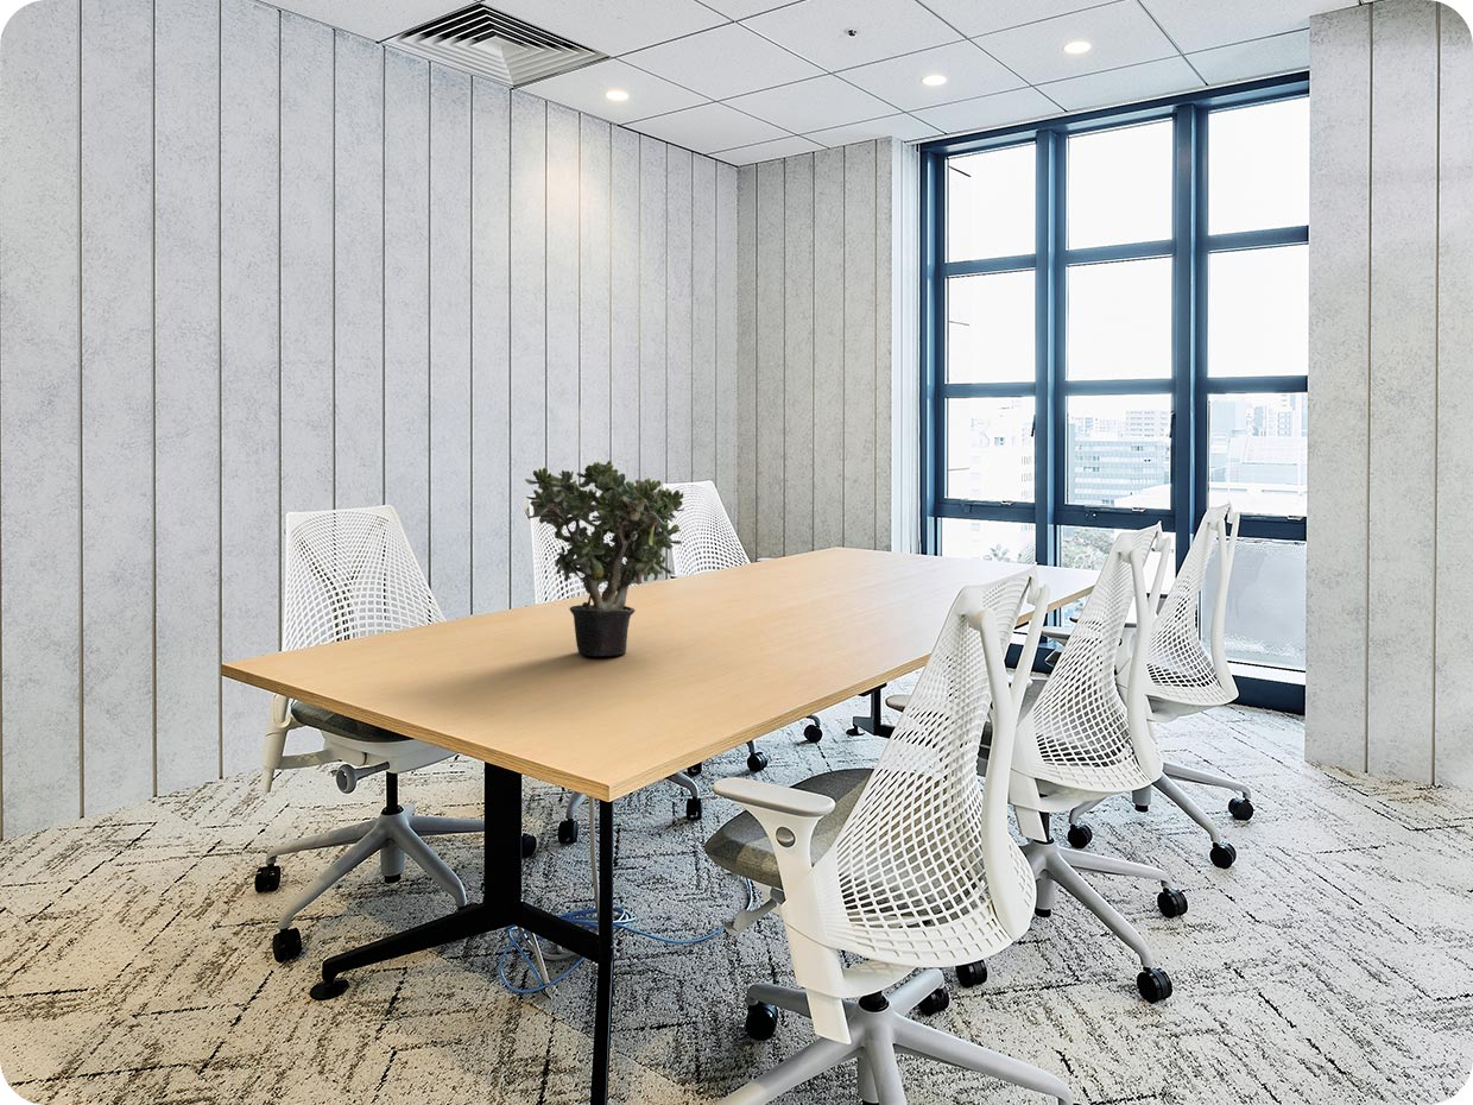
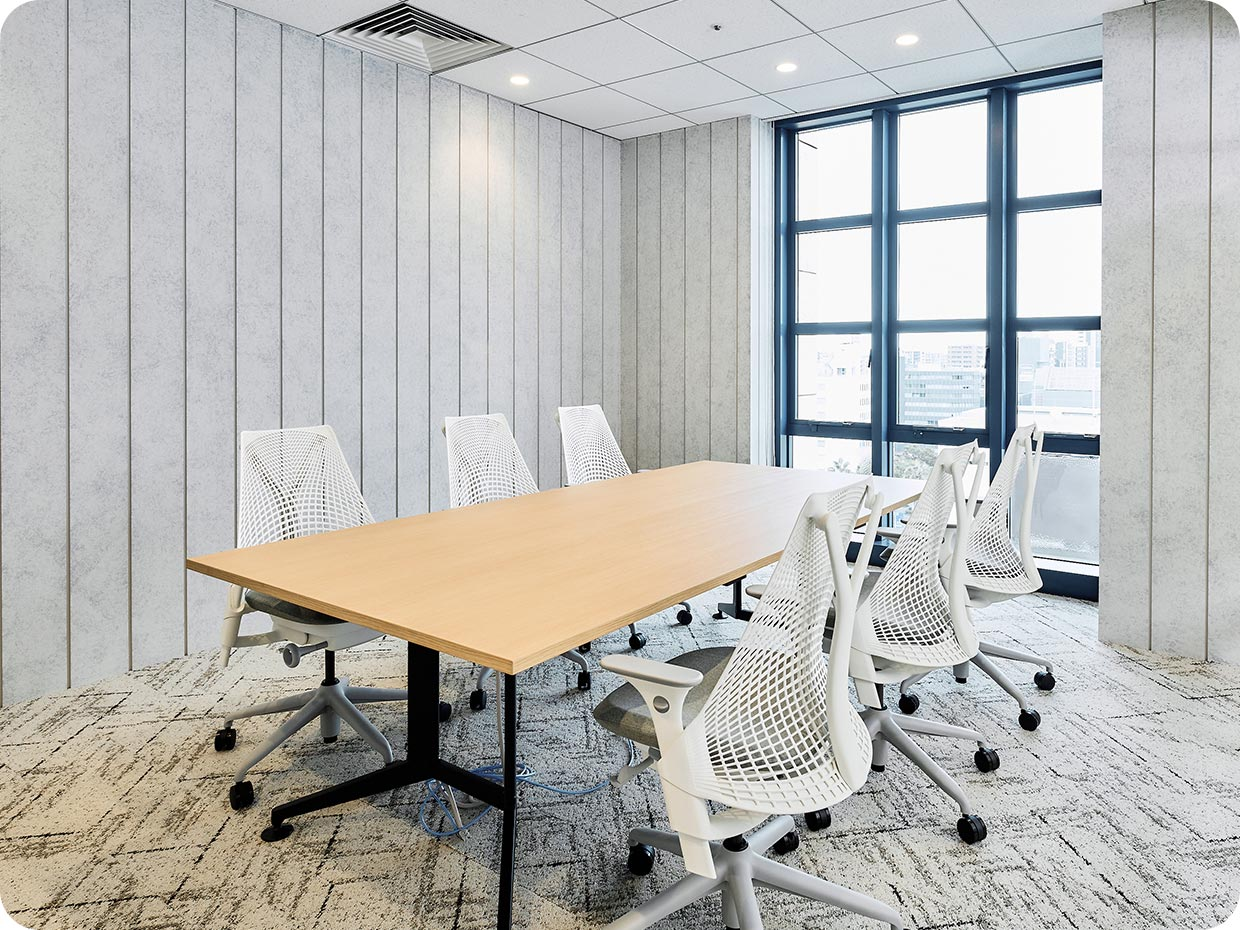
- potted plant (609, 557)
